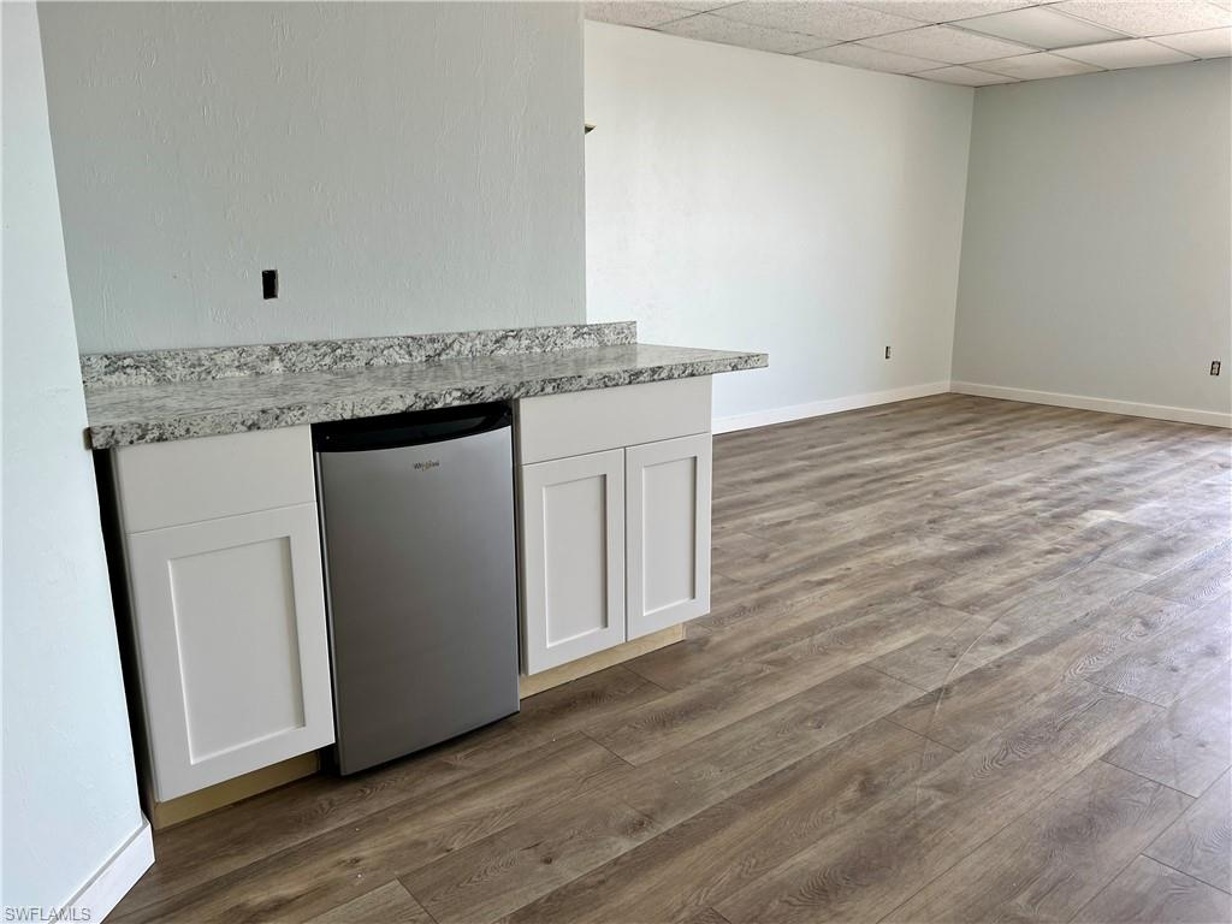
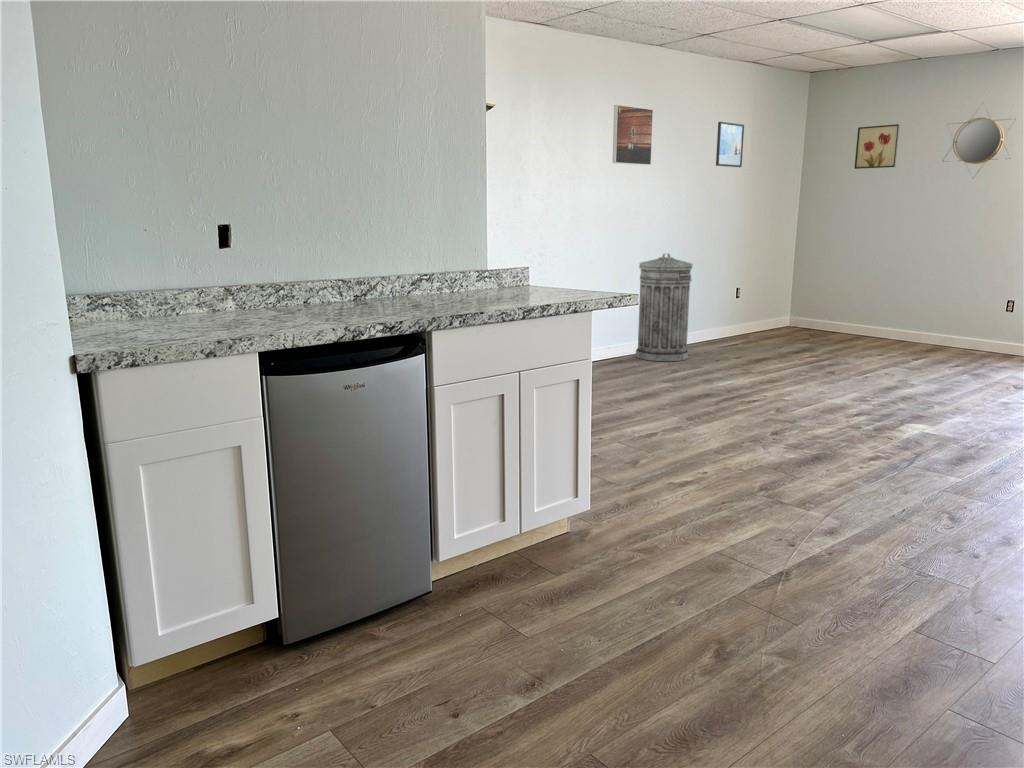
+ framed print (633, 135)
+ trash can (664, 305)
+ wall art (877, 147)
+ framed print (730, 145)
+ home mirror (977, 140)
